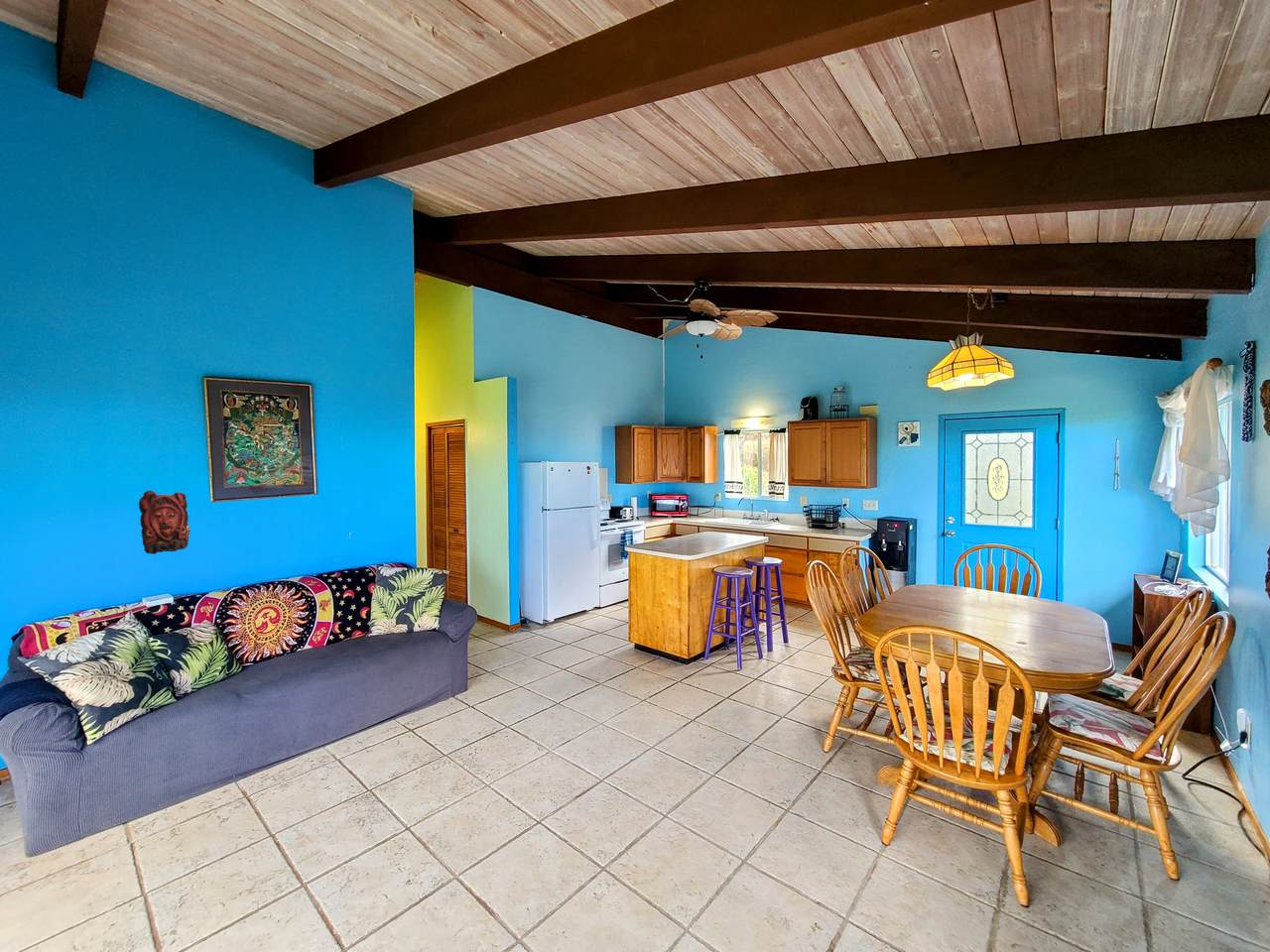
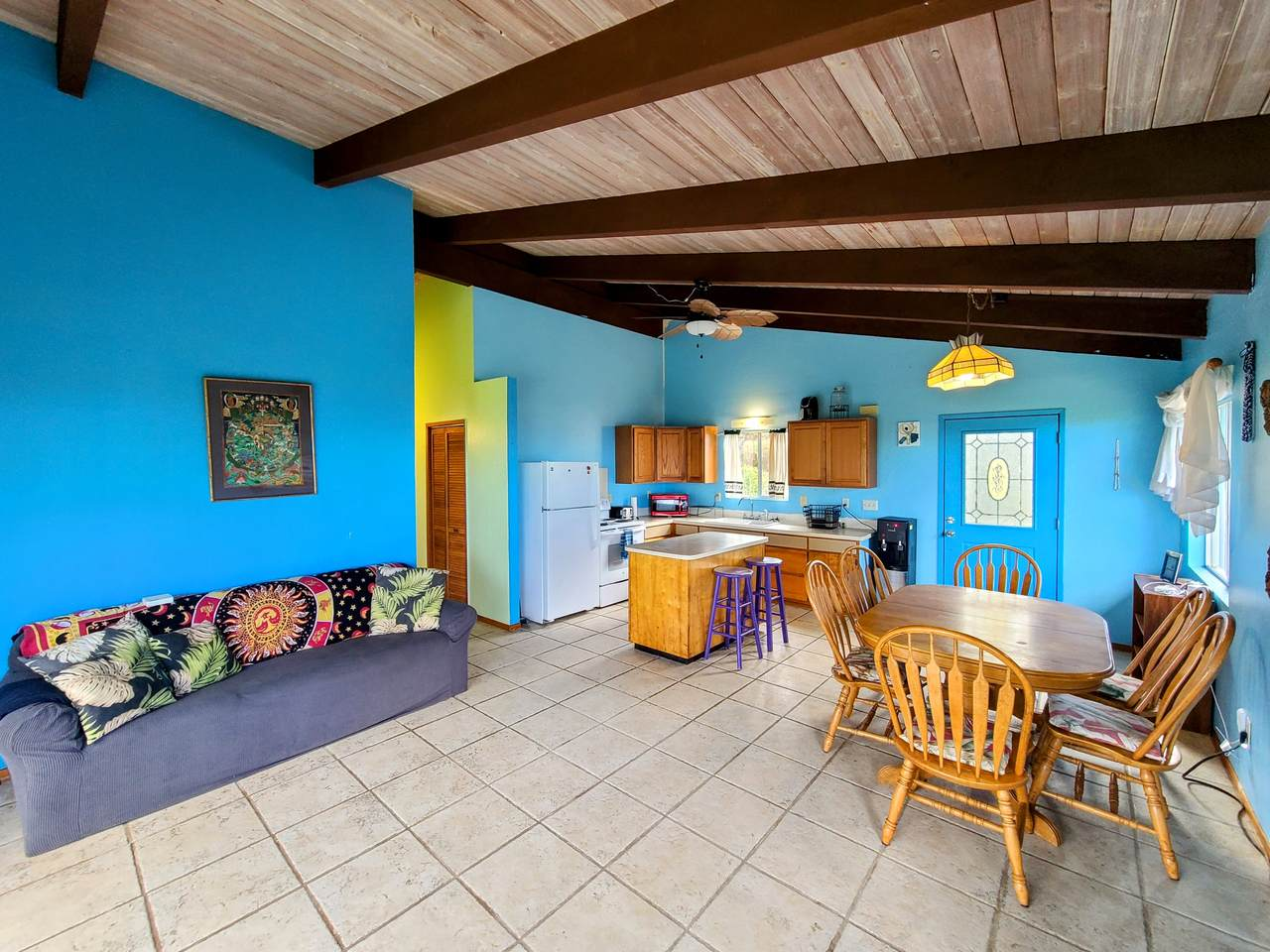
- mask (166, 521)
